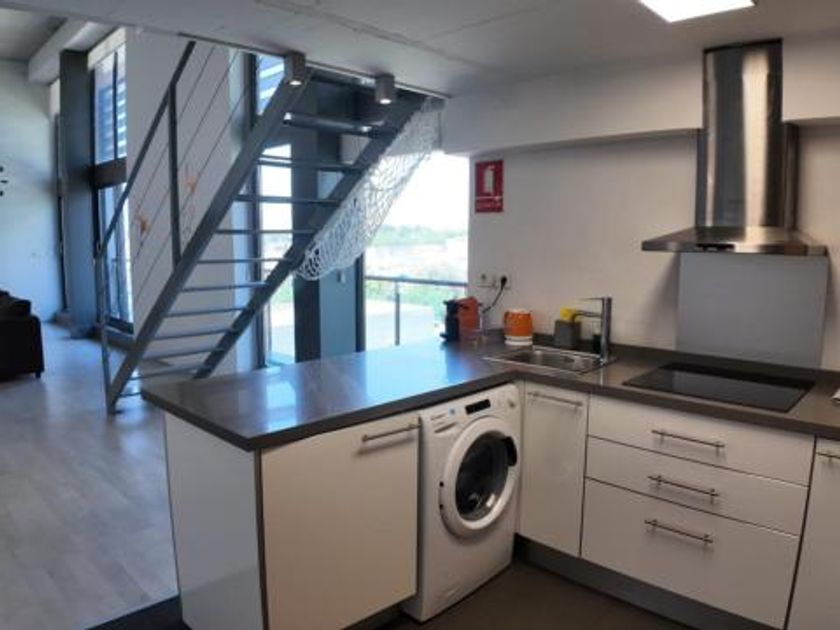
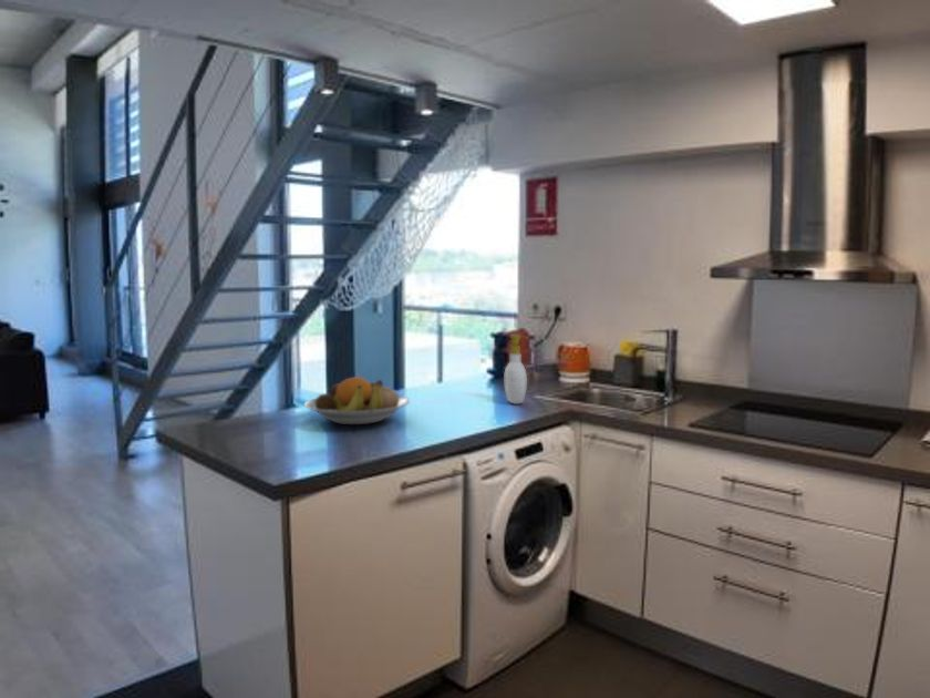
+ soap bottle (516, 368)
+ fruit bowl (358, 397)
